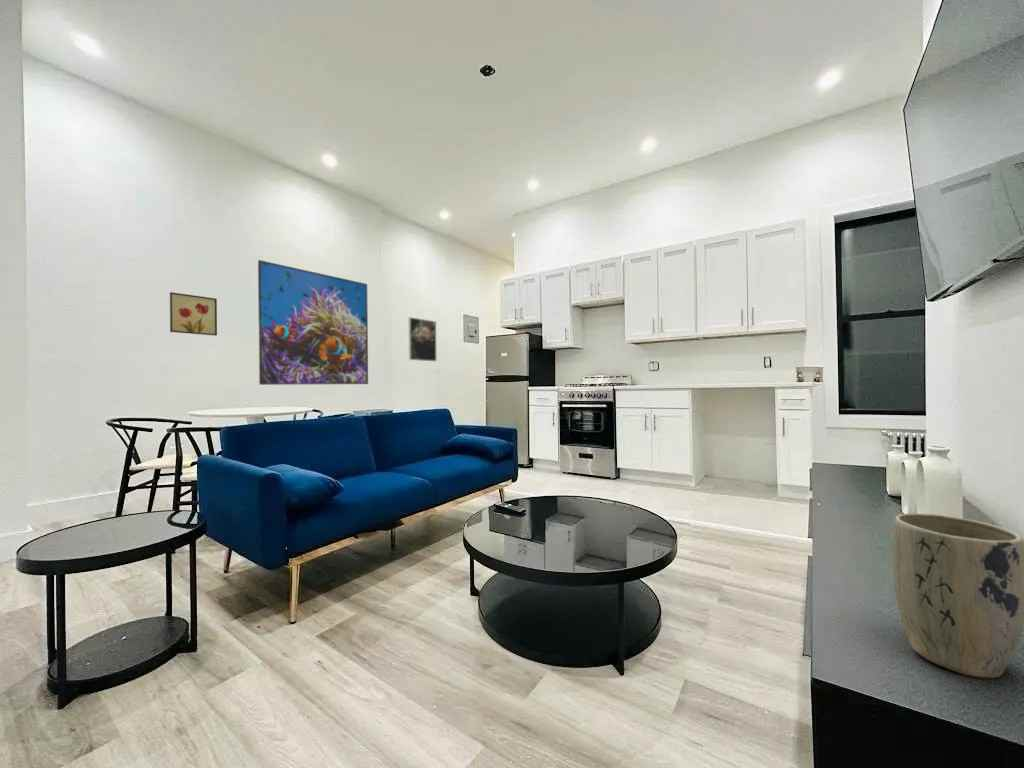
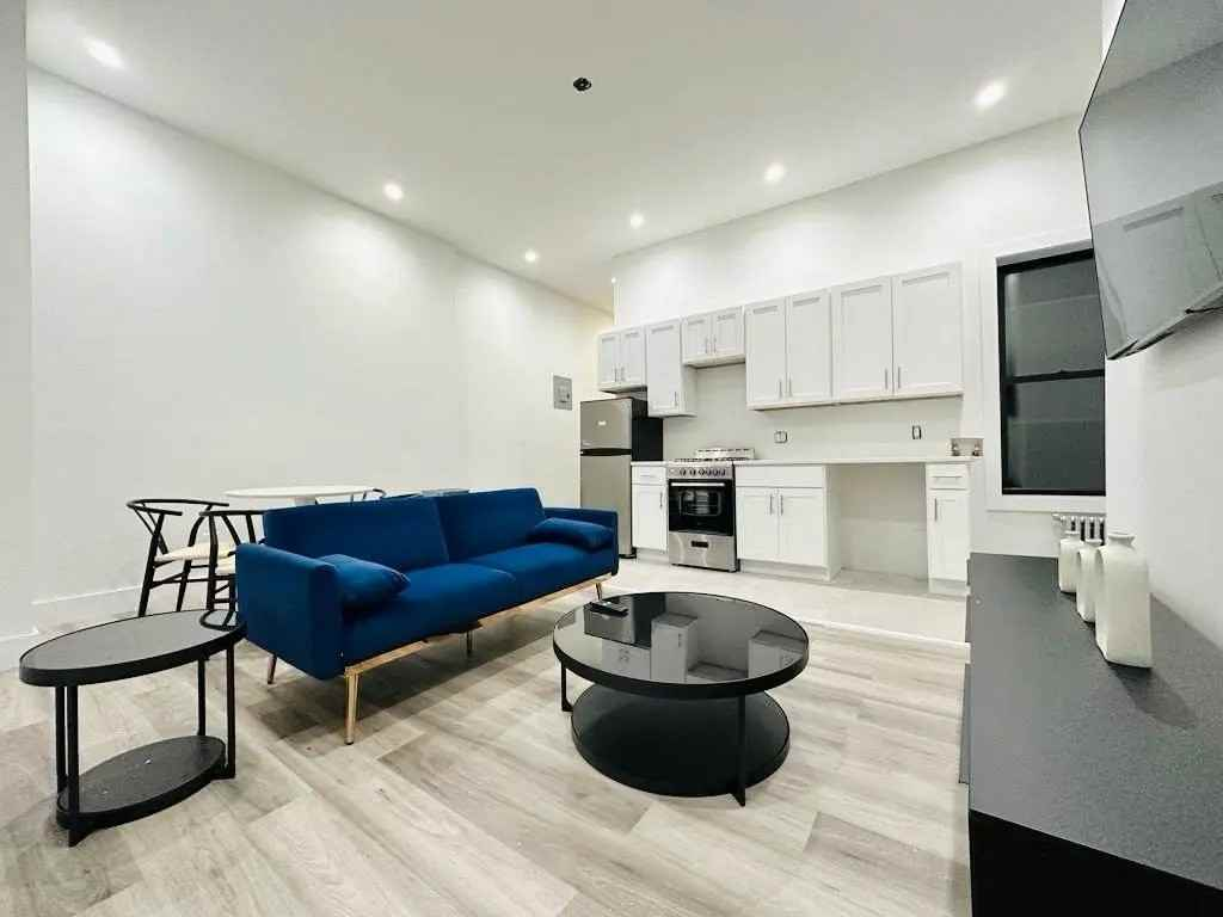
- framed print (319, 328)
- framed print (422, 340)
- plant pot (954, 591)
- wall art (193, 314)
